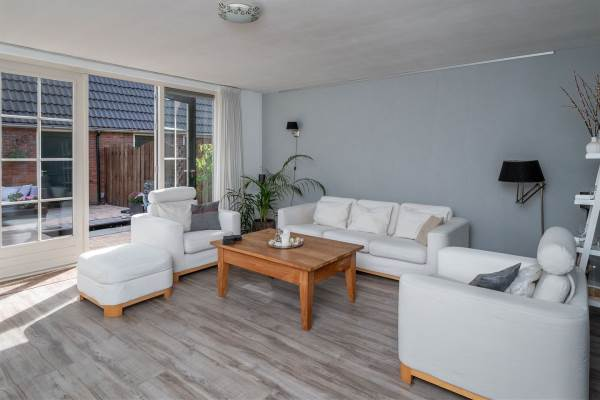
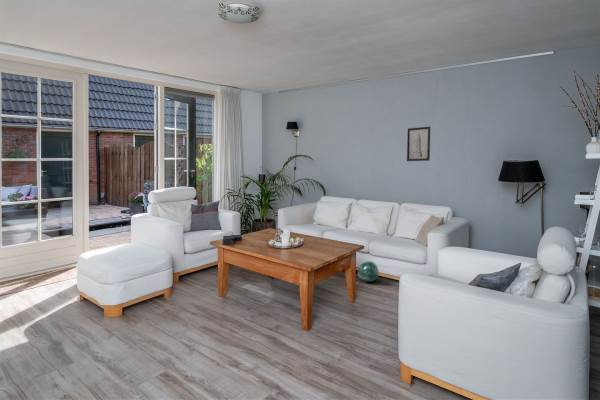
+ ball (368, 271)
+ wall art (418, 144)
